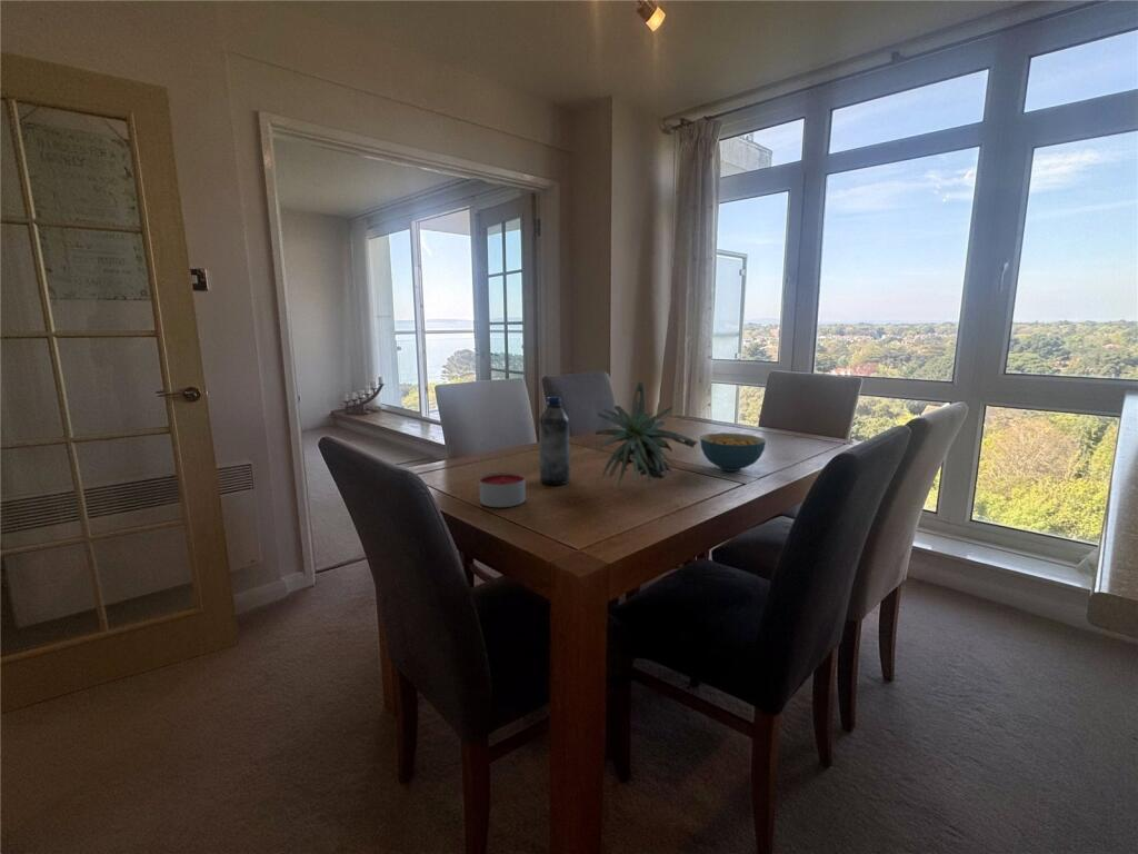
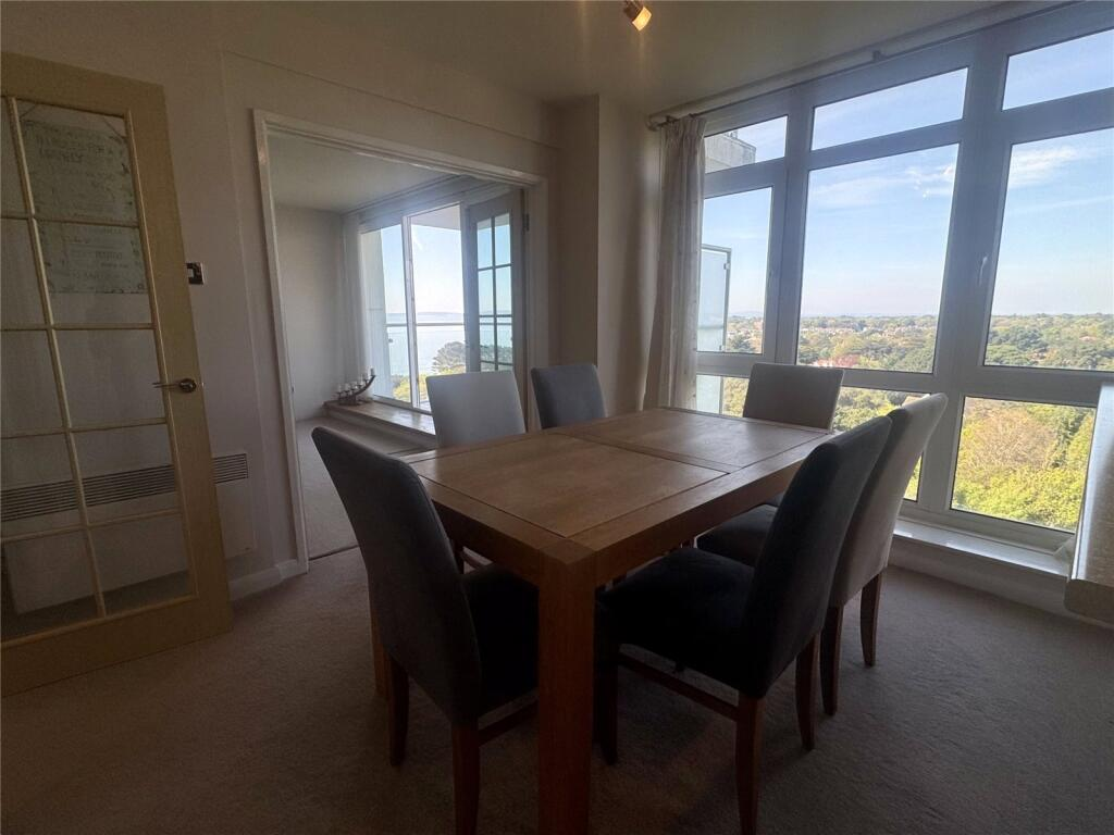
- water bottle (555, 439)
- cereal bowl (731, 454)
- plant (635, 431)
- candle (502, 488)
